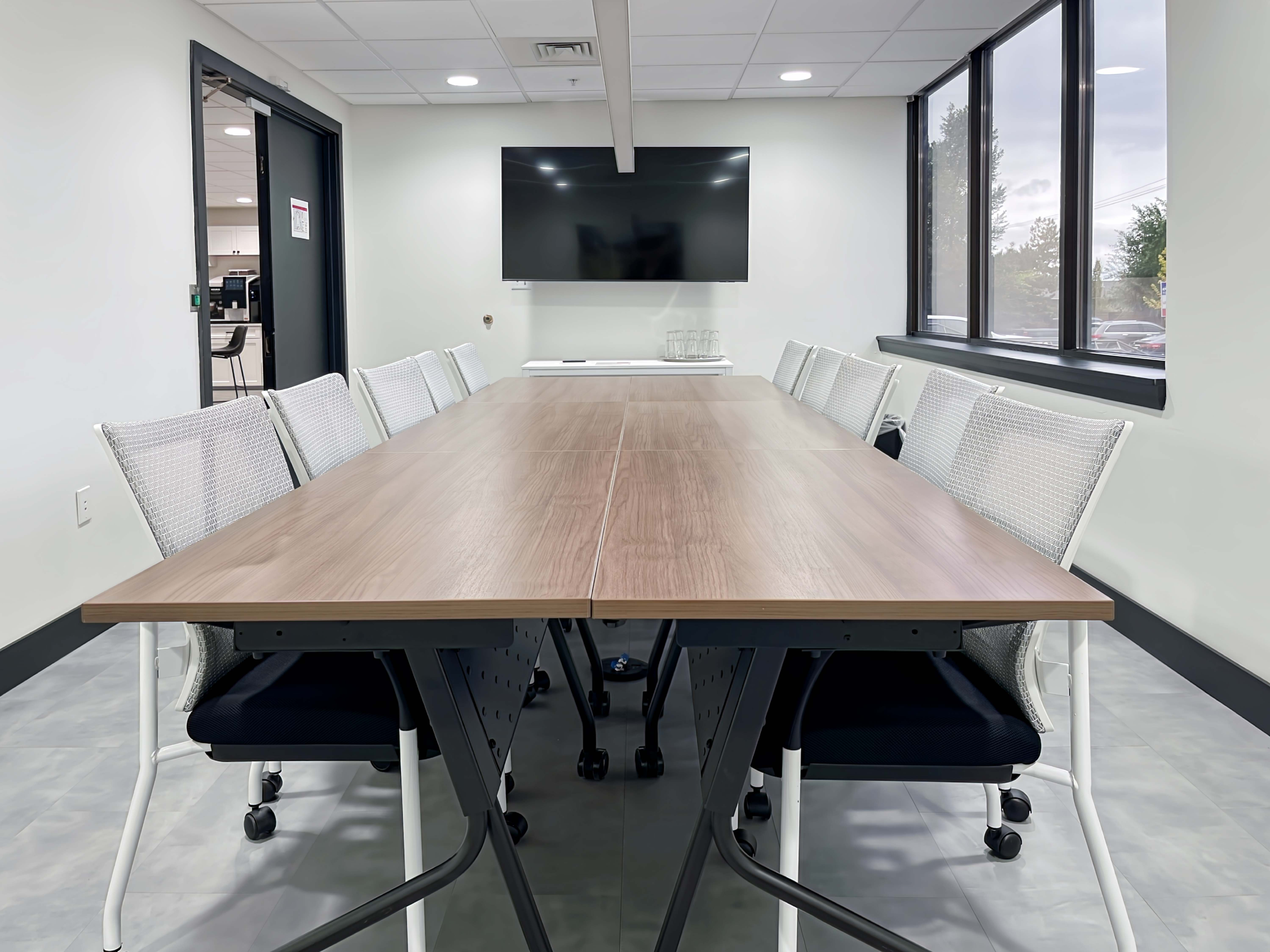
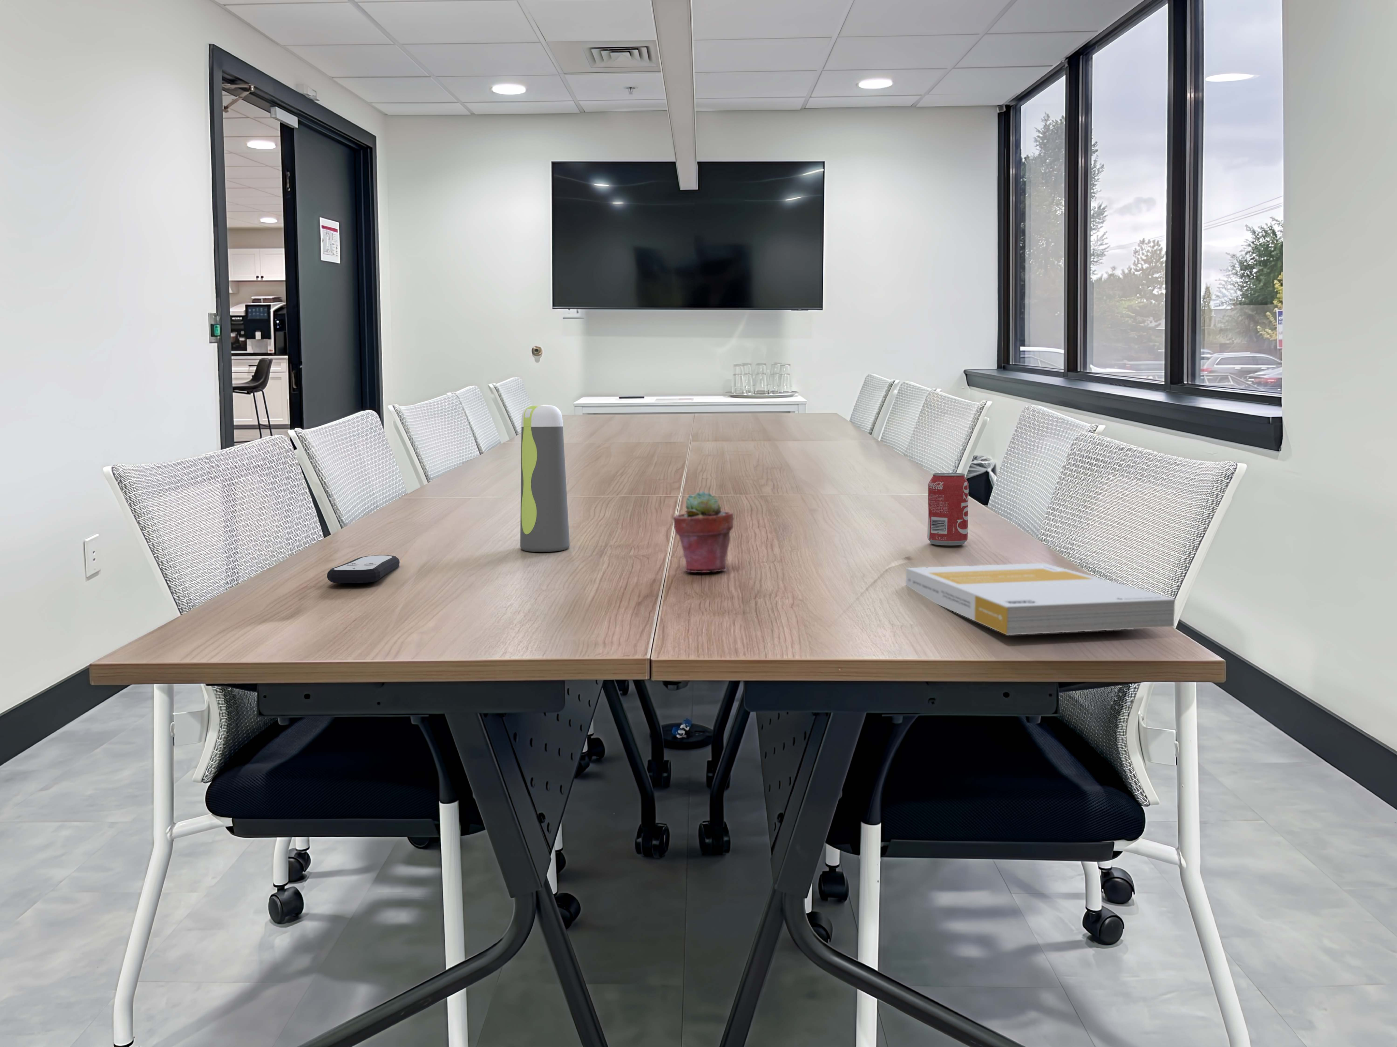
+ water bottle (543, 477)
+ remote control (366, 567)
+ book (1027, 594)
+ beverage can (948, 509)
+ potted succulent (704, 530)
